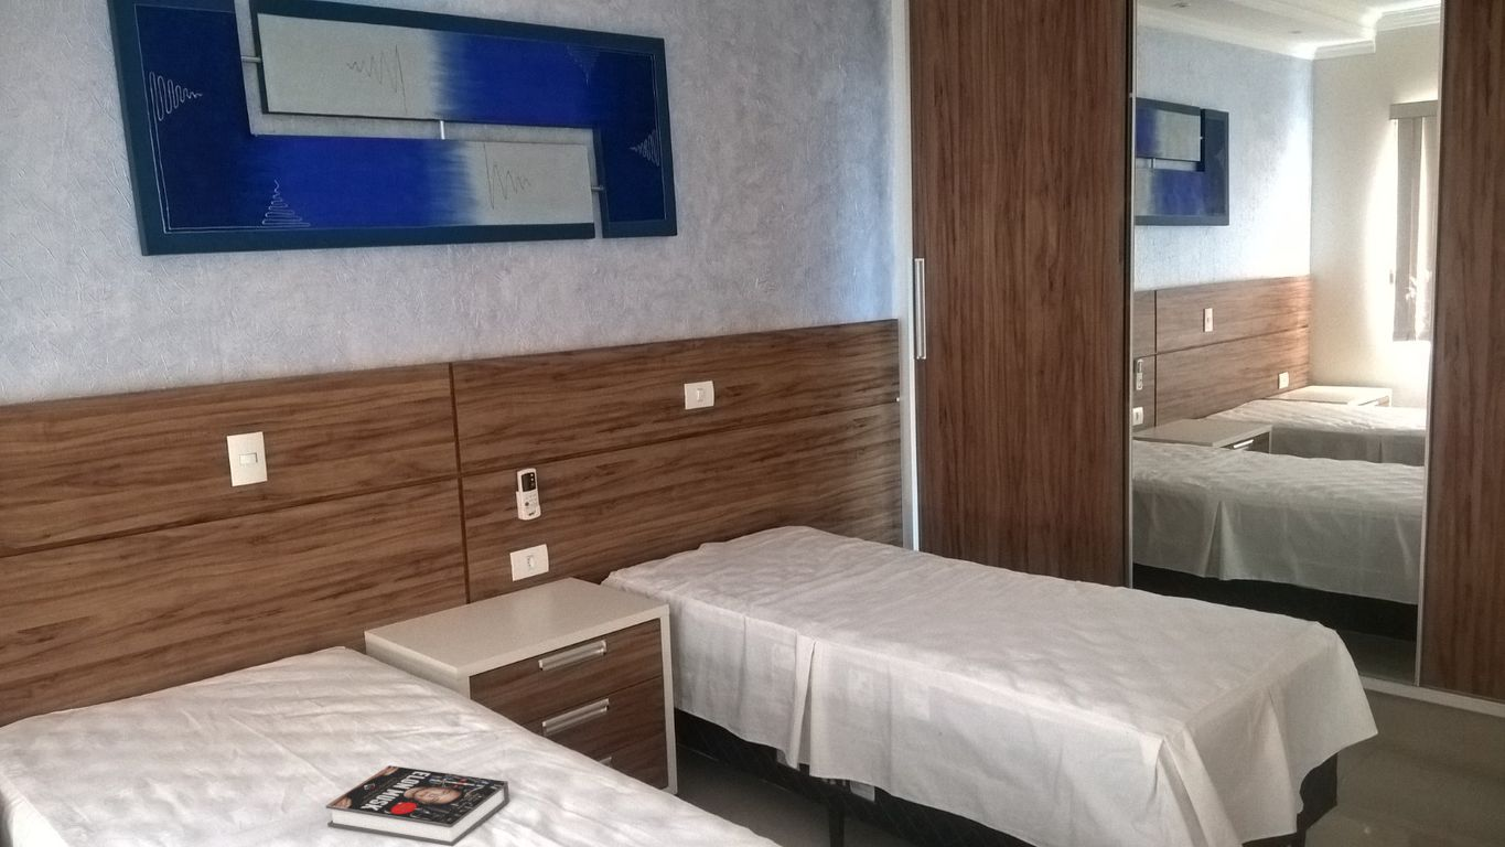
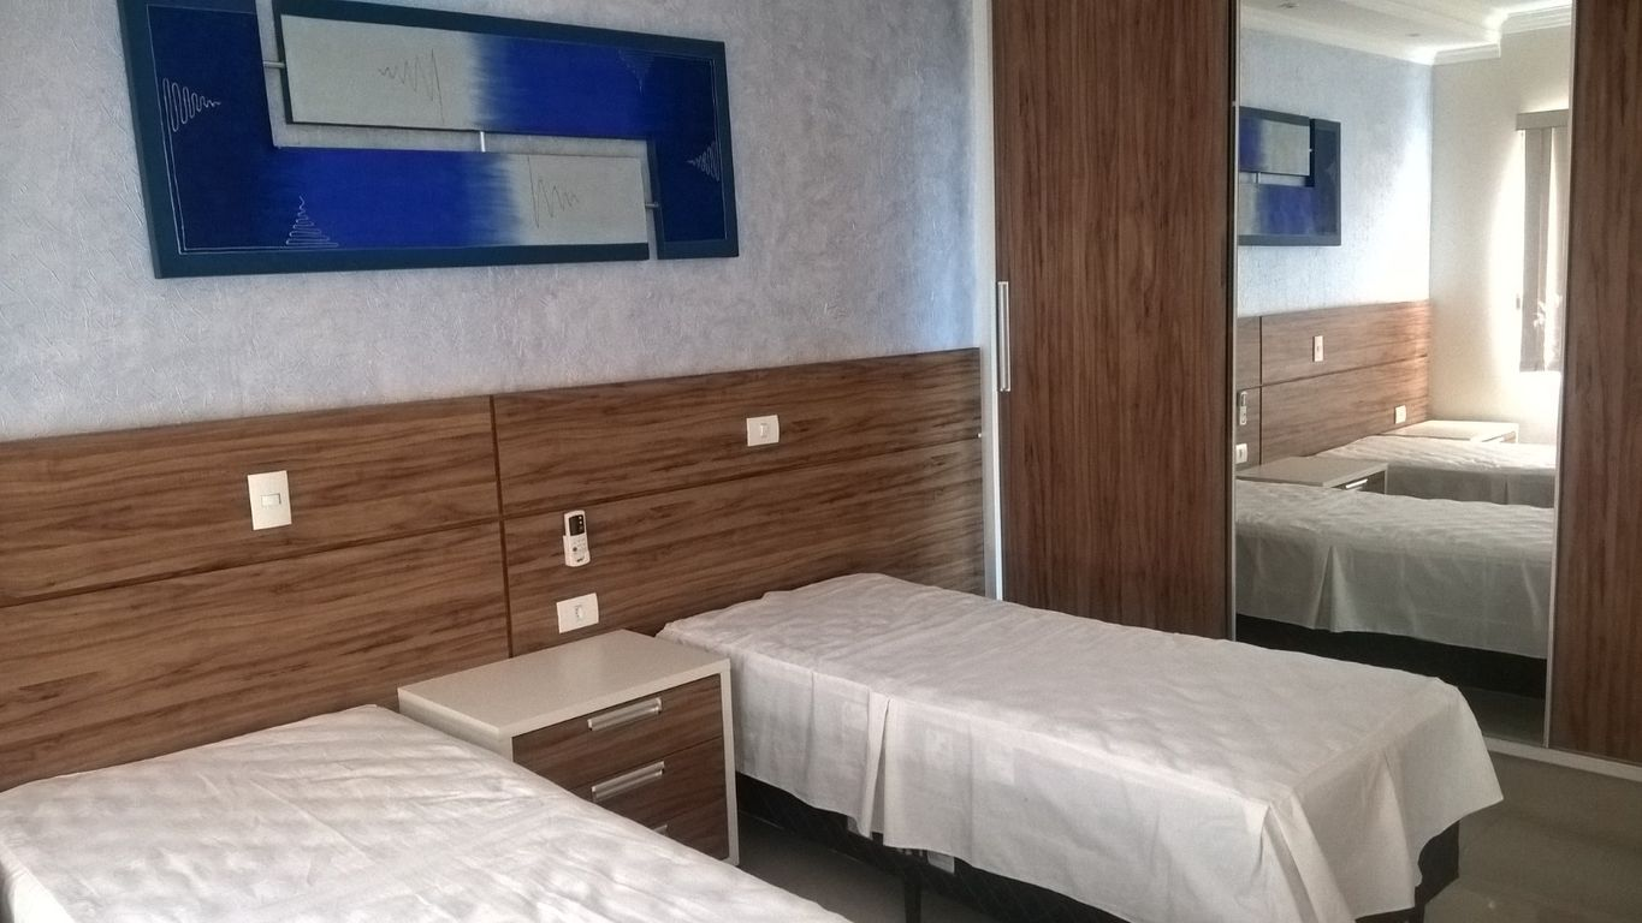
- book (419, 803)
